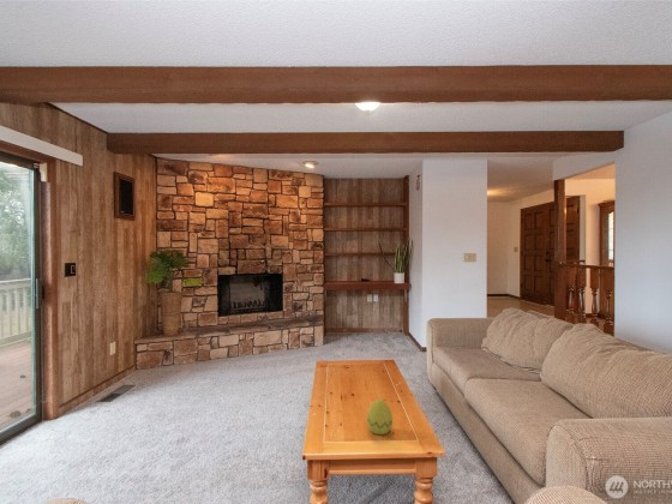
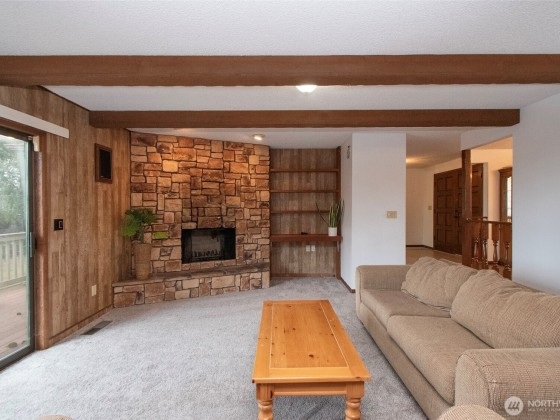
- decorative egg (379, 415)
